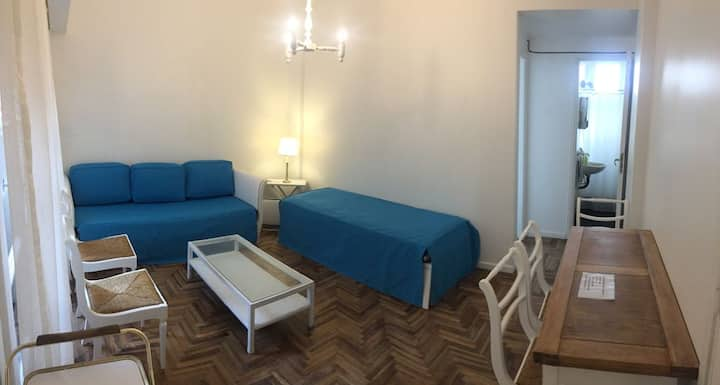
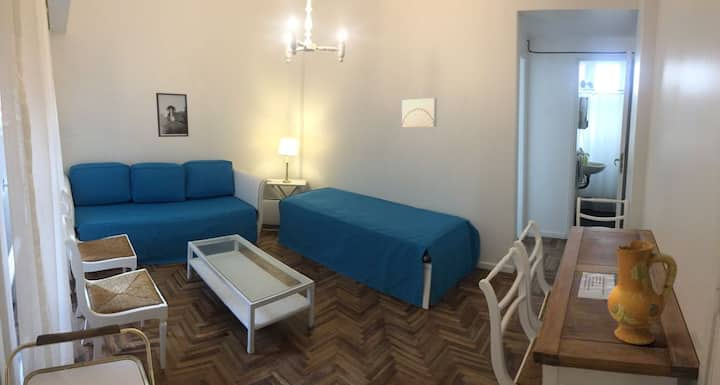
+ ceramic jug (638, 290)
+ wall art (418, 113)
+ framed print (172, 115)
